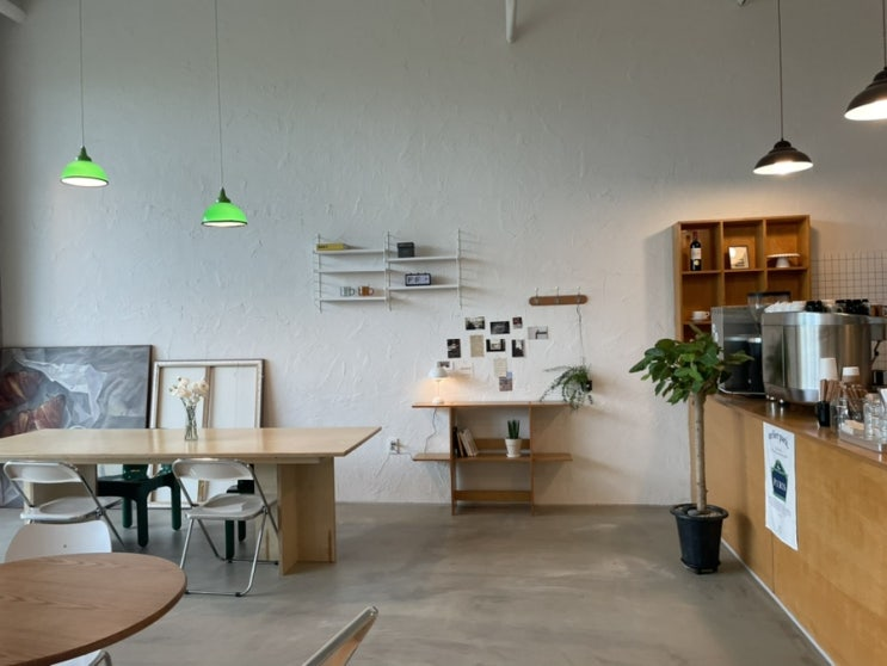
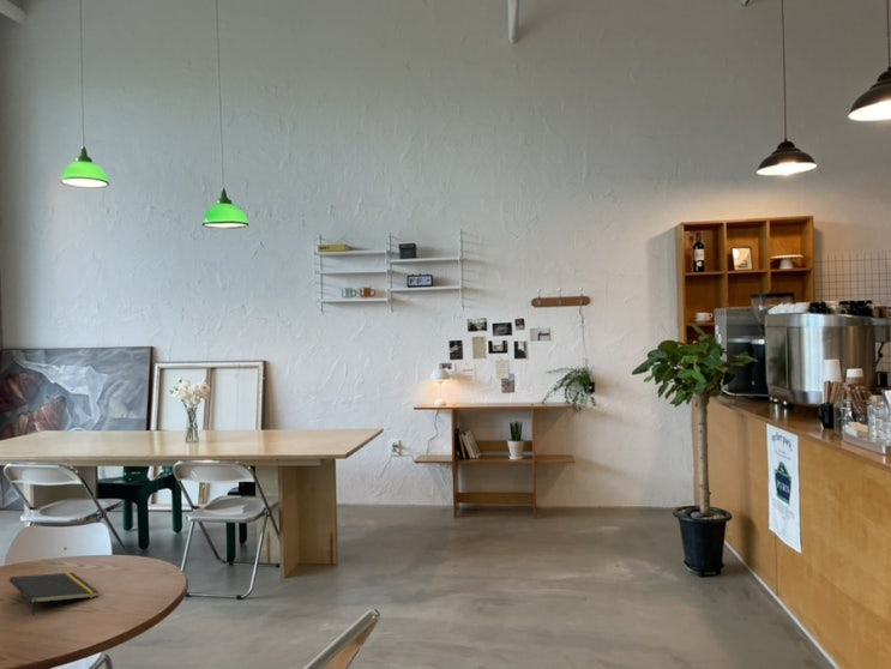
+ notepad (53, 586)
